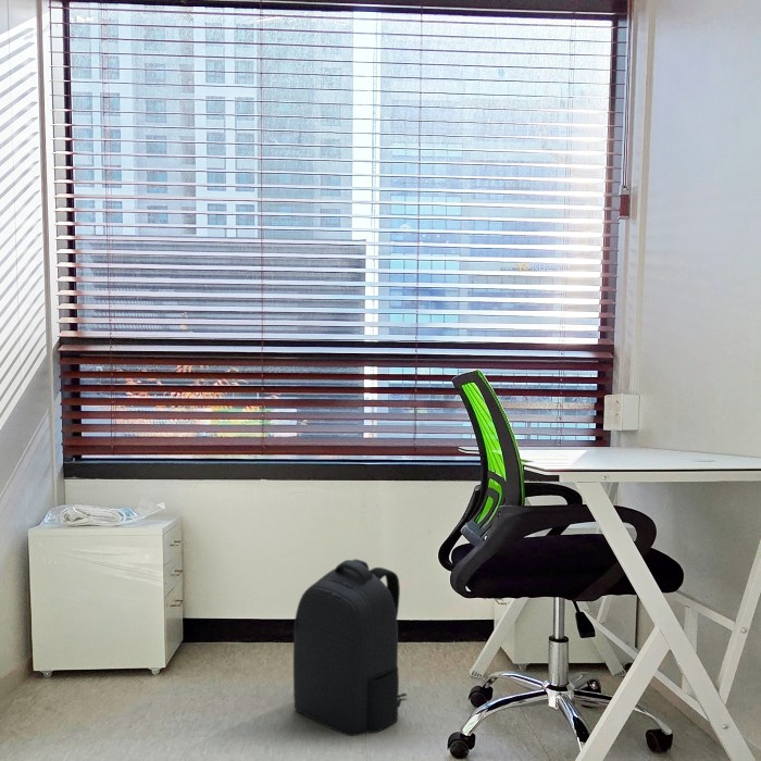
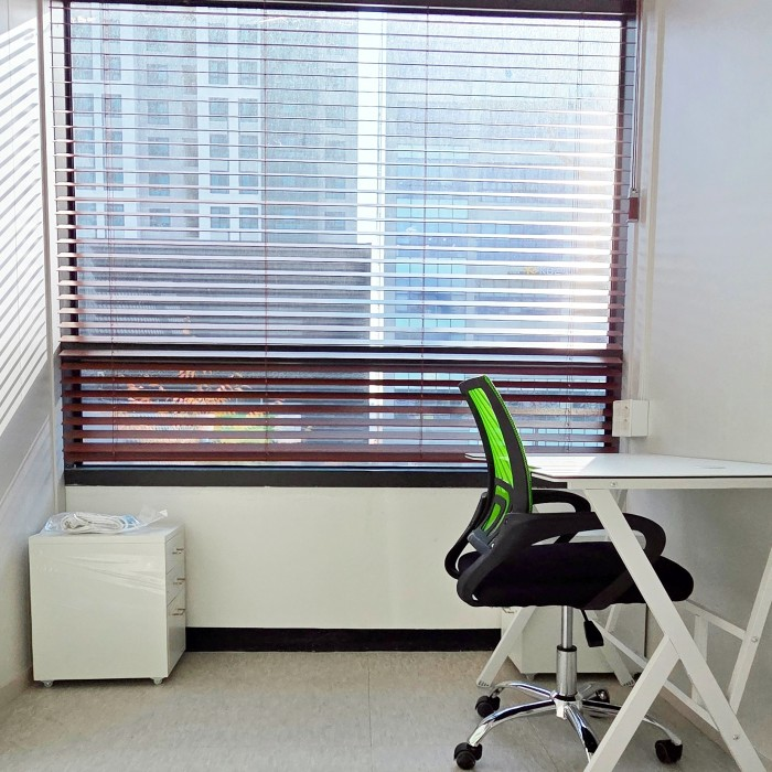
- backpack (355, 634)
